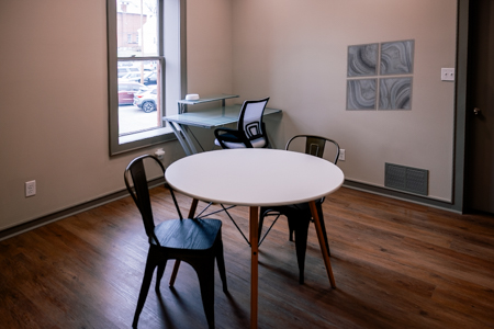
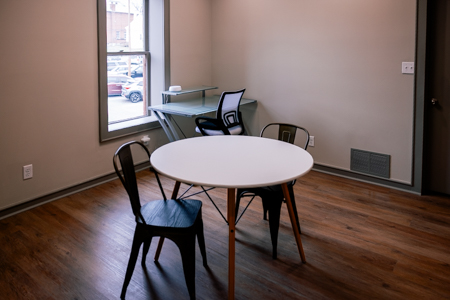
- wall art (379, 78)
